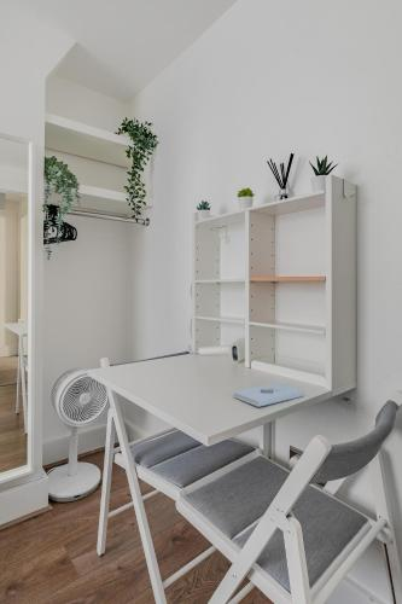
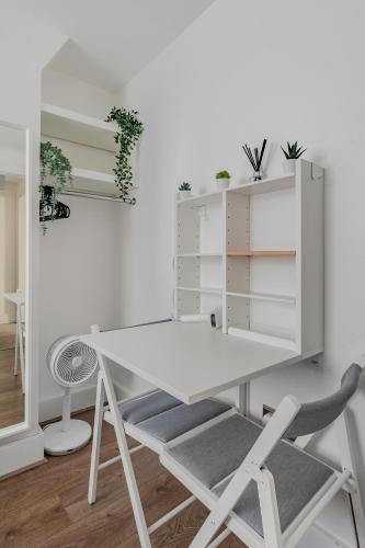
- notepad (268, 393)
